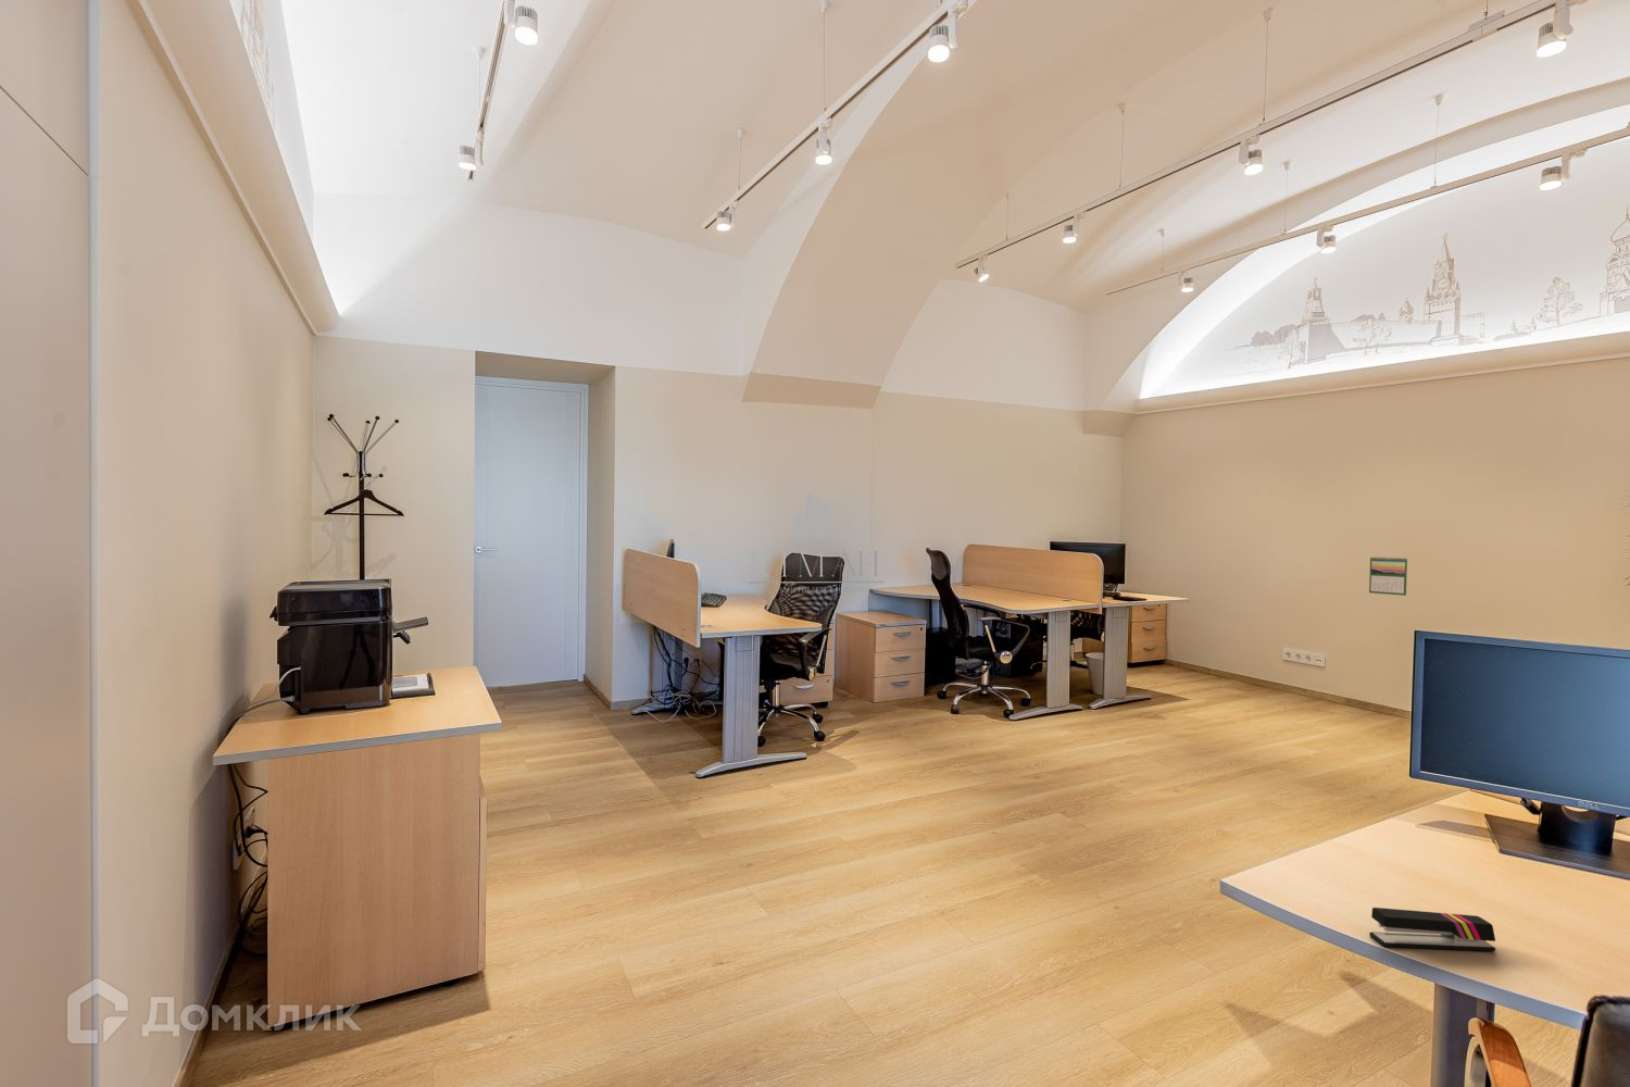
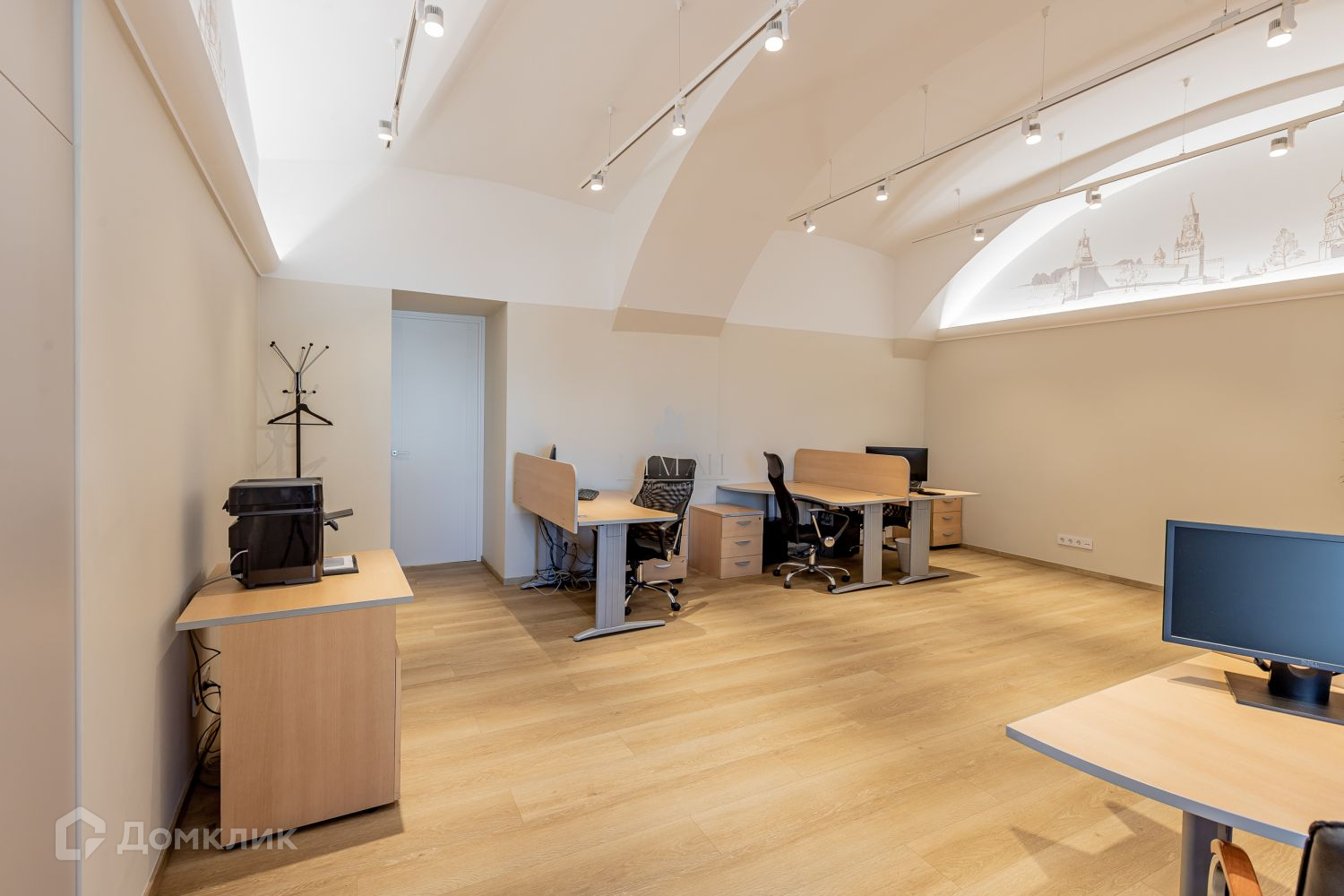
- stapler (1431, 928)
- calendar (1387, 575)
